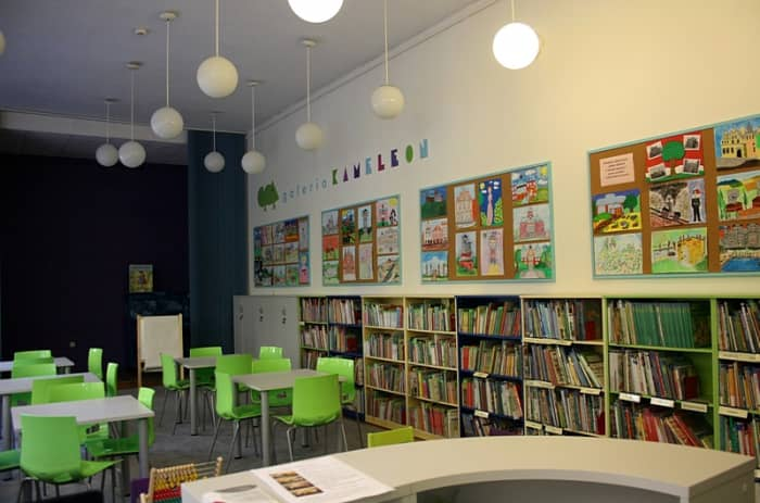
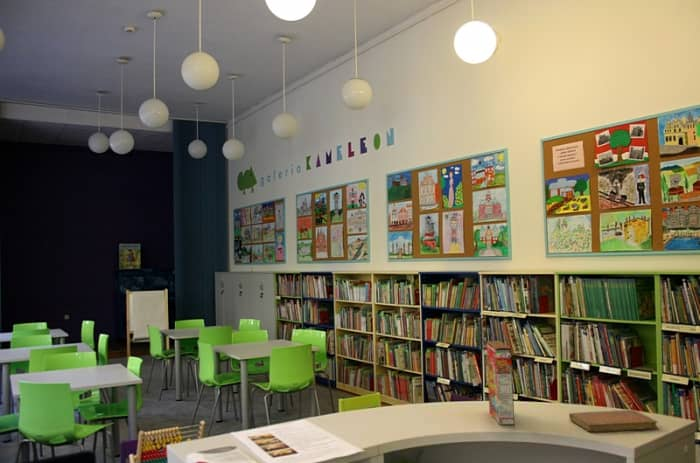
+ notebook (612, 420)
+ cereal box (499, 380)
